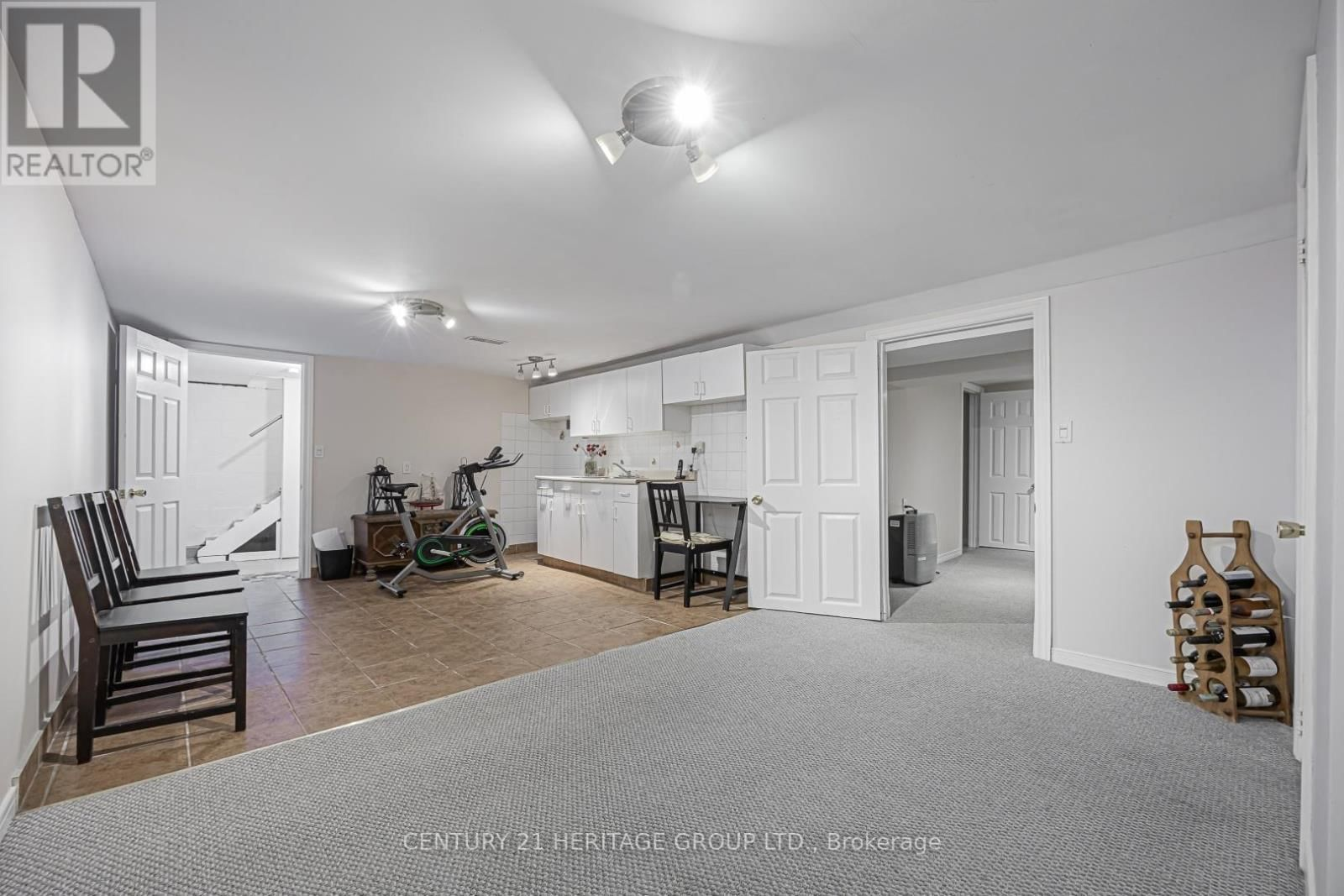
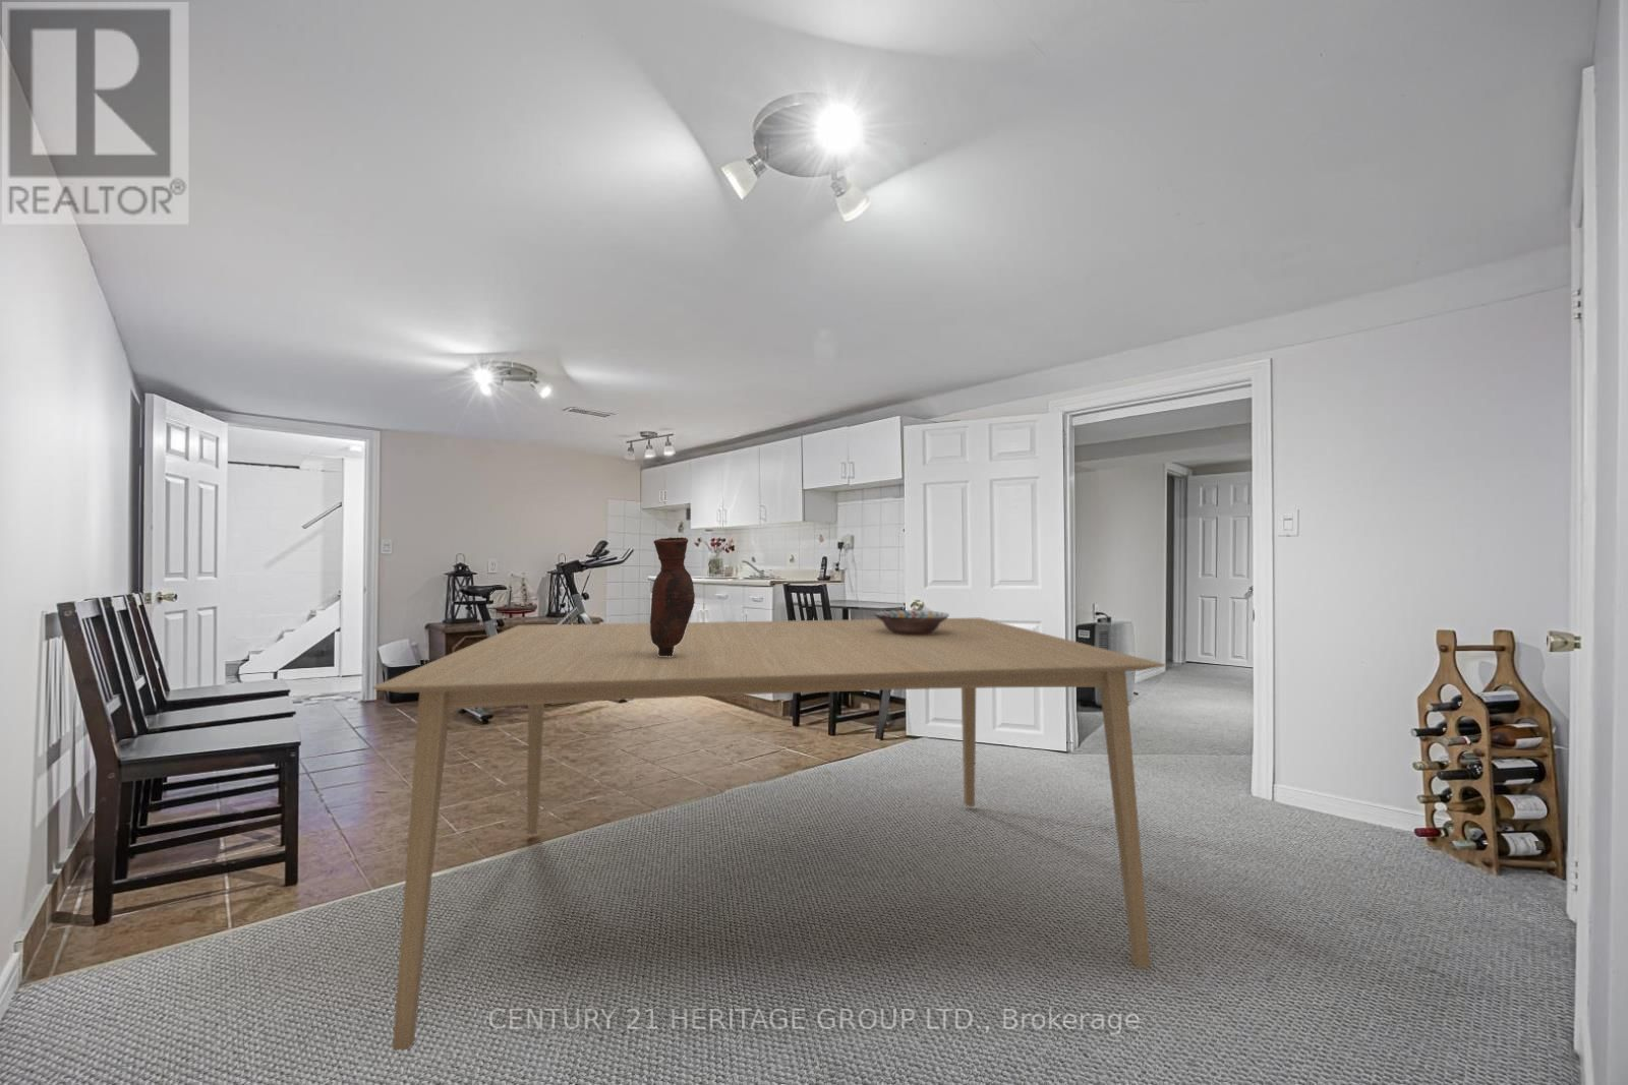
+ decorative bowl (911, 622)
+ dining table (778, 693)
+ vase (672, 595)
